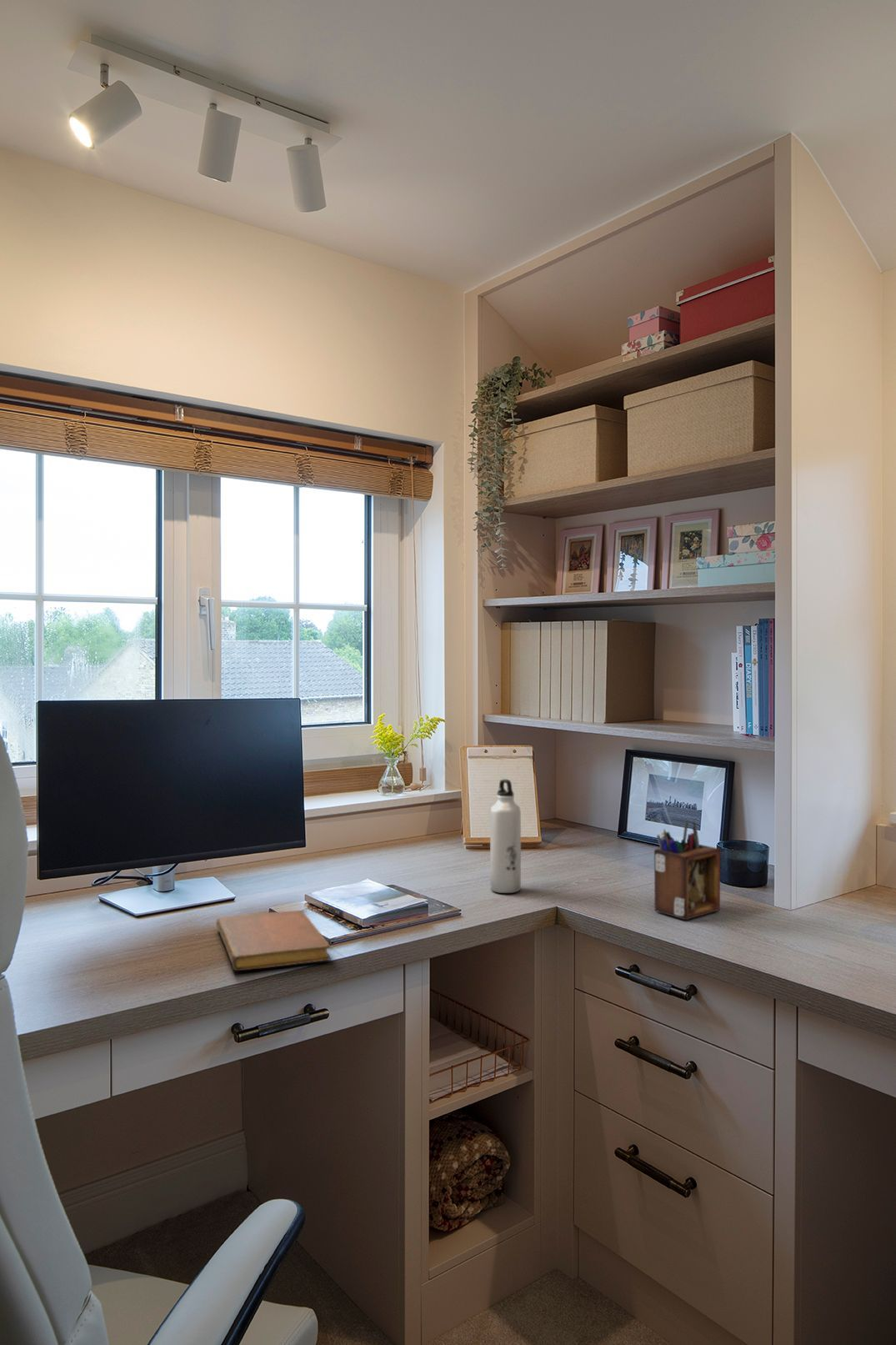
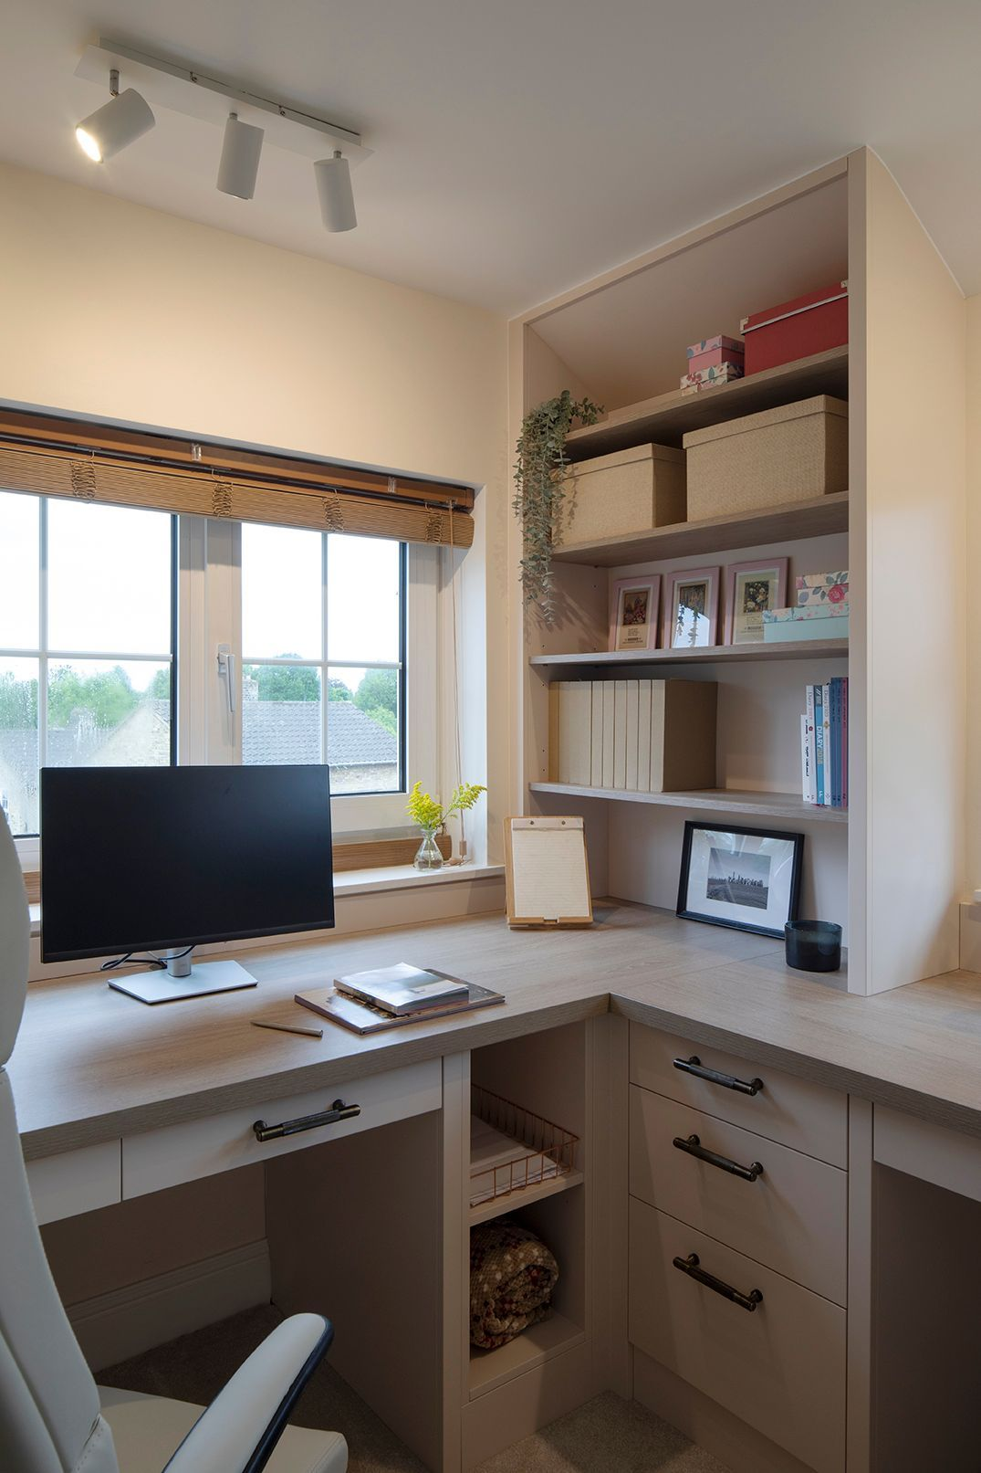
- notebook (270, 937)
- water bottle (505, 834)
- desk organizer (687, 868)
